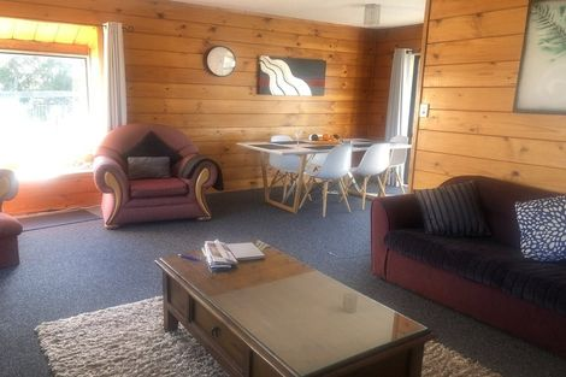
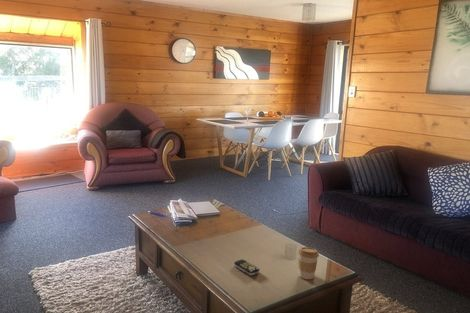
+ coffee cup (307, 262)
+ remote control (246, 266)
